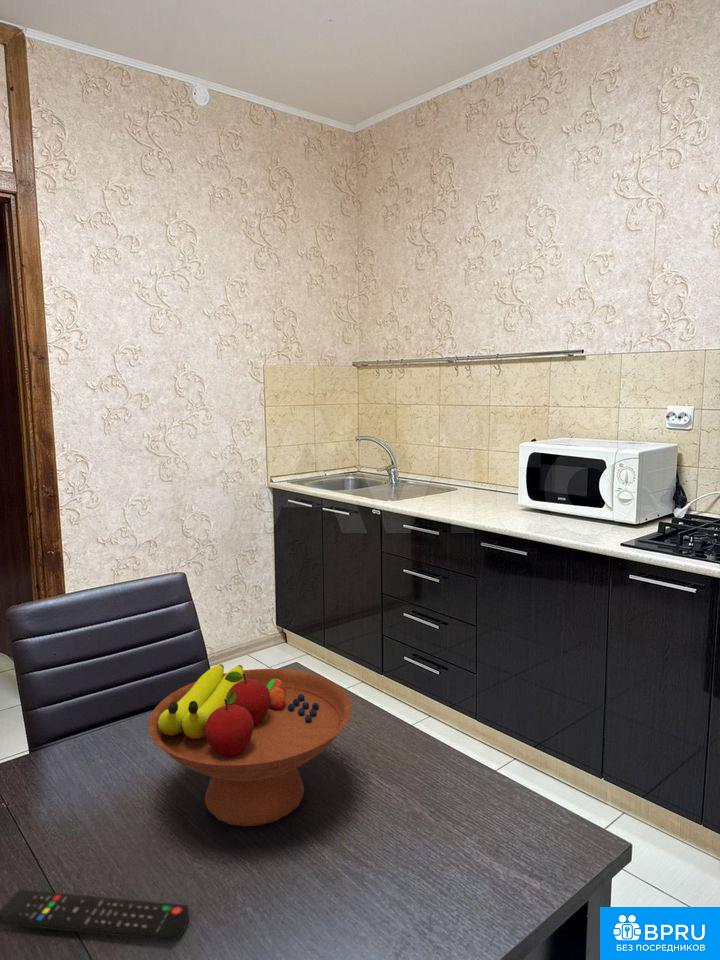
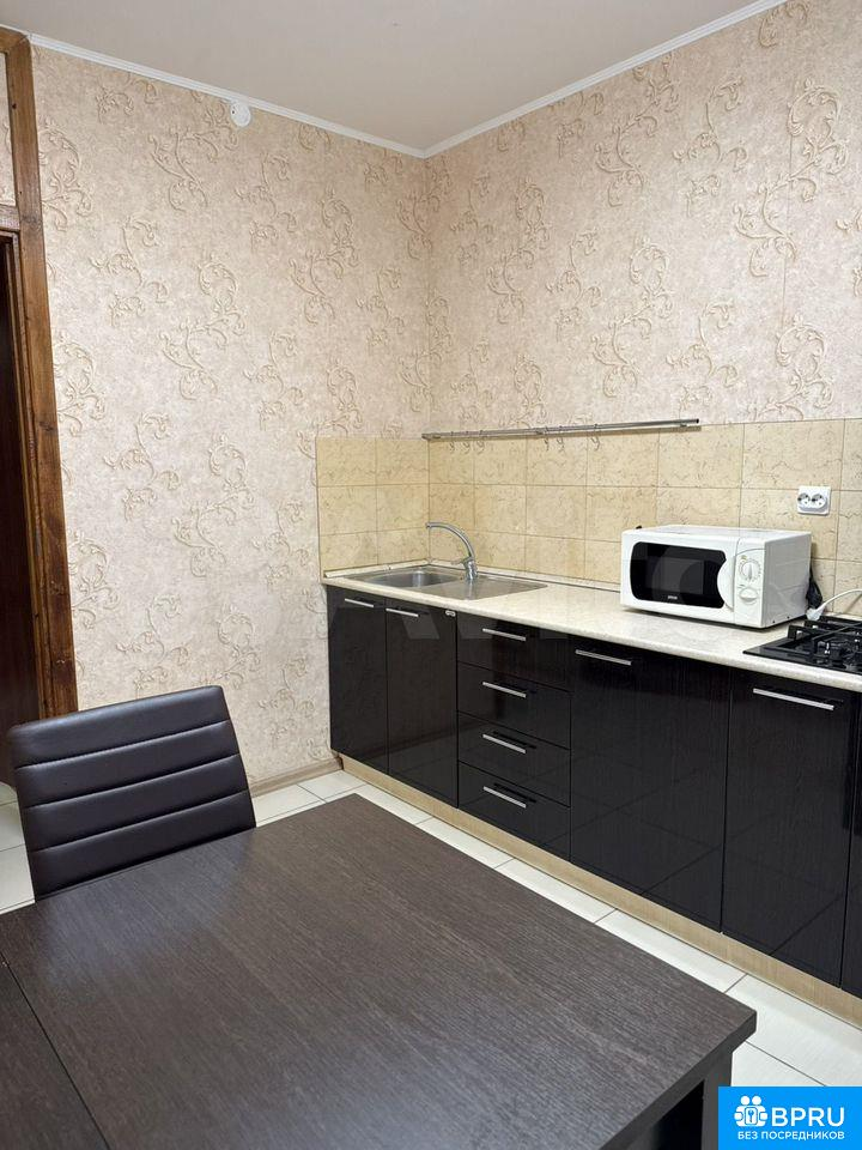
- remote control (93, 916)
- fruit bowl (253, 737)
